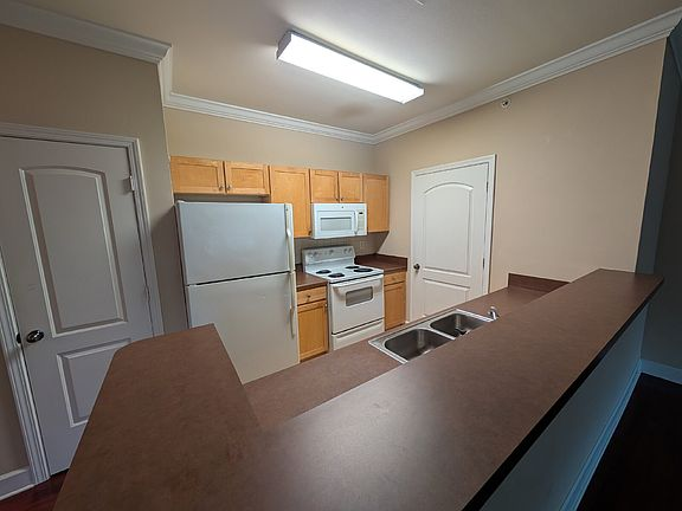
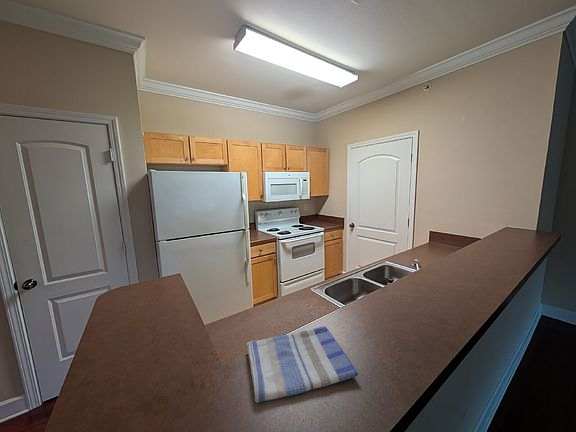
+ dish towel (297, 357)
